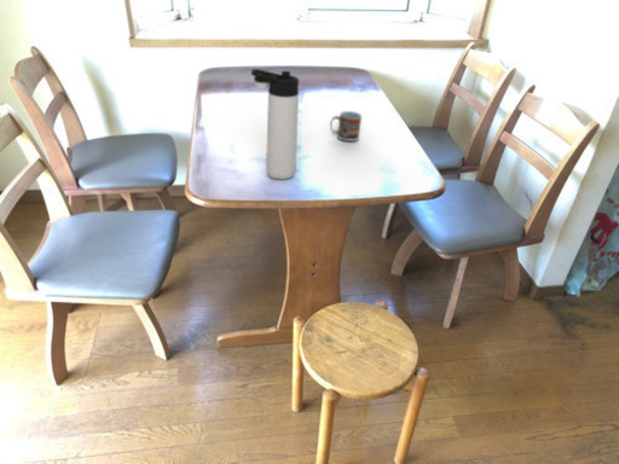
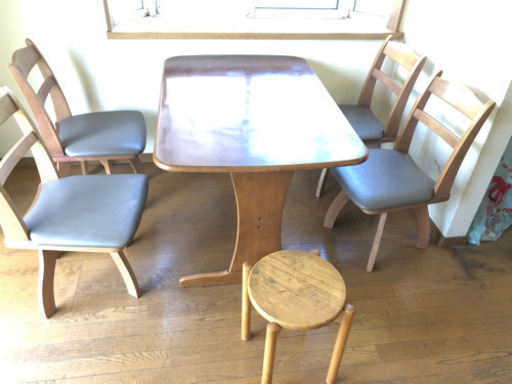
- cup (345, 126)
- thermos bottle (274, 126)
